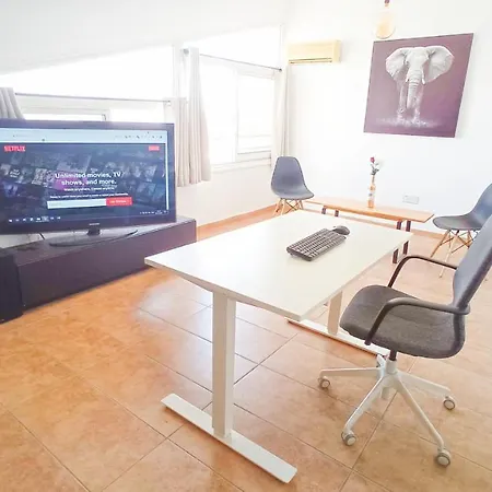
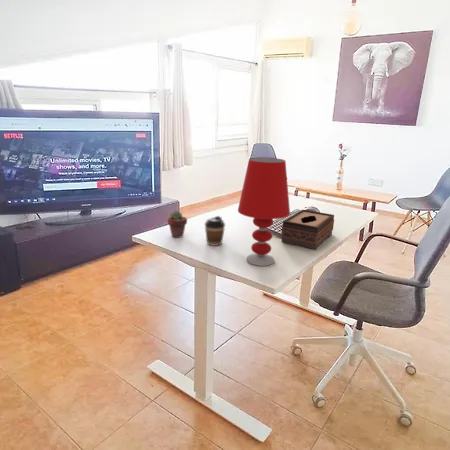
+ coffee cup (214, 230)
+ potted succulent (177, 223)
+ tissue box (308, 228)
+ table lamp (263, 212)
